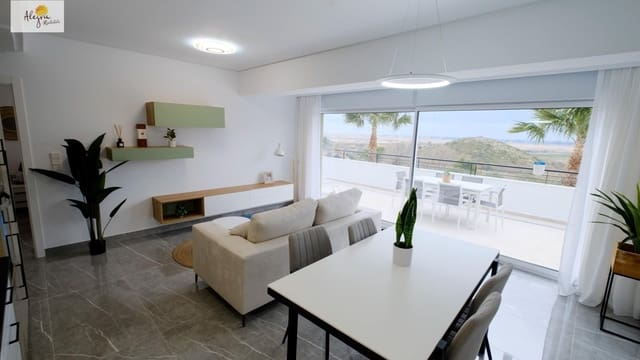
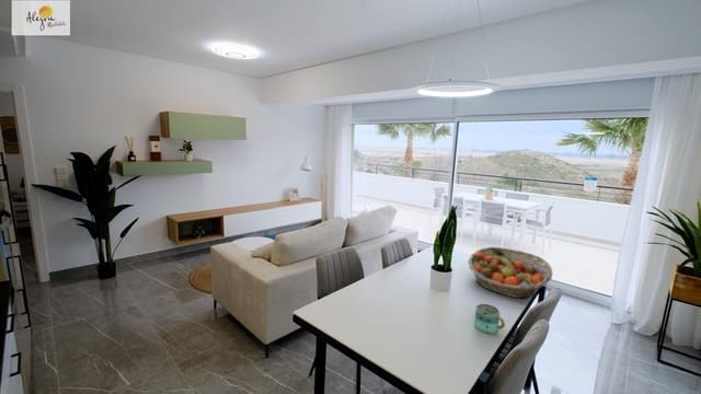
+ fruit basket (507, 270)
+ mug (490, 318)
